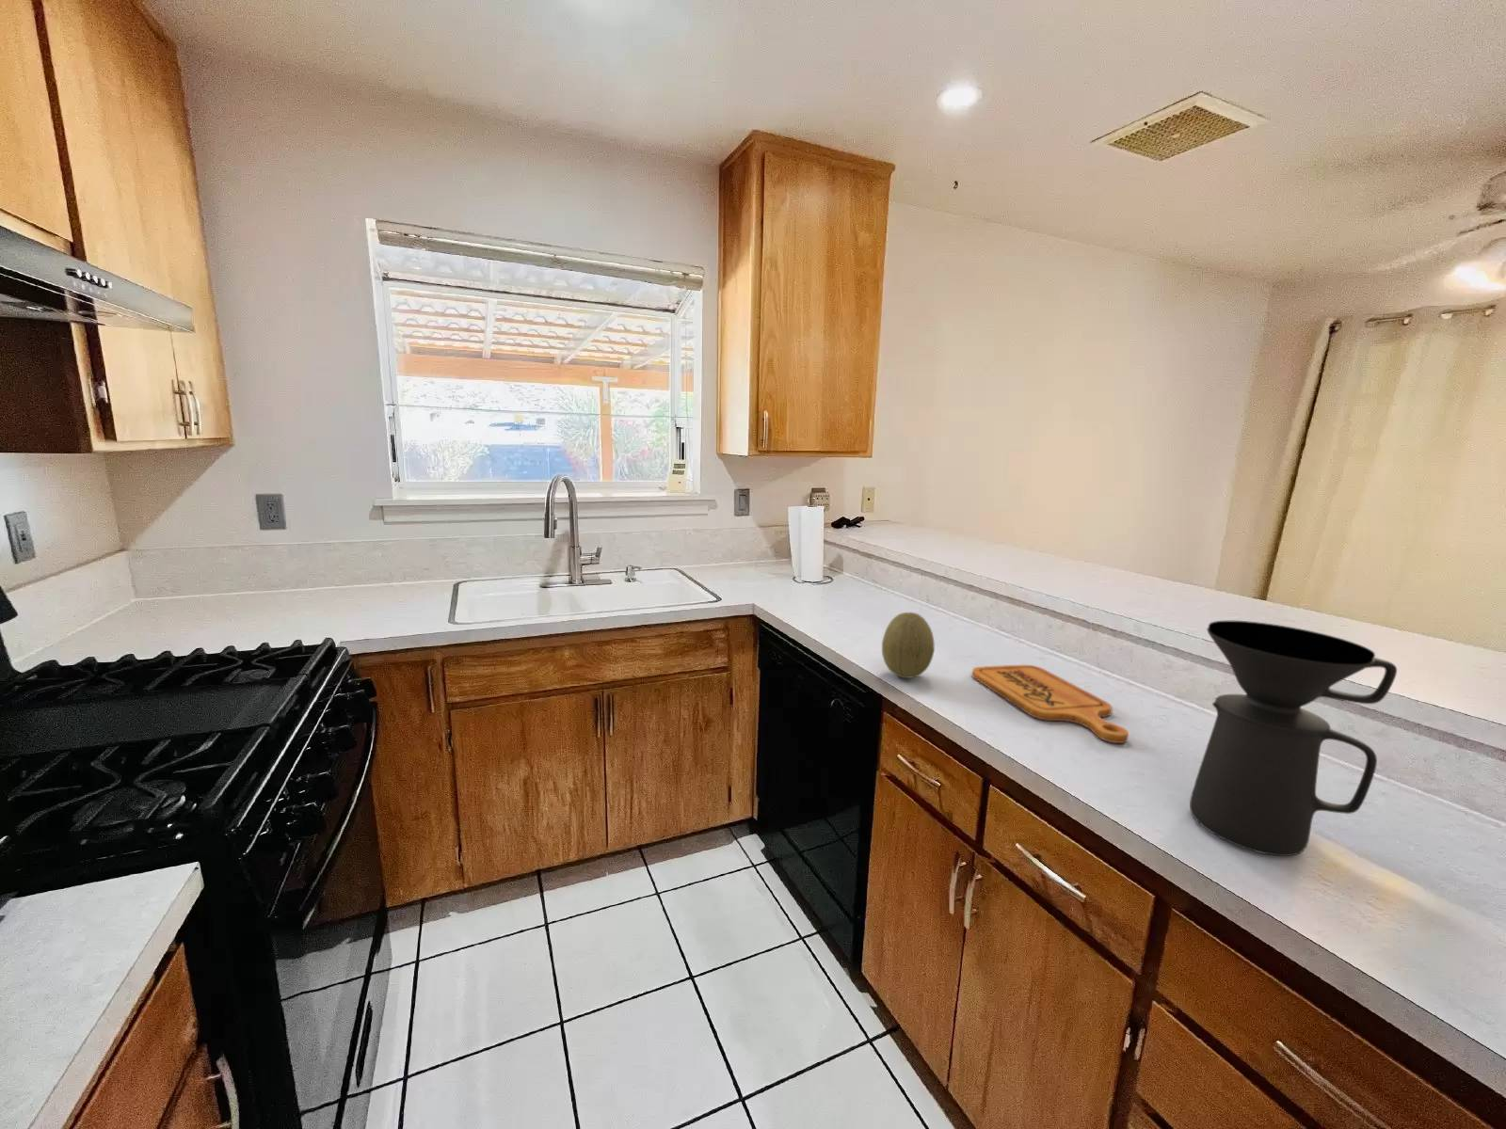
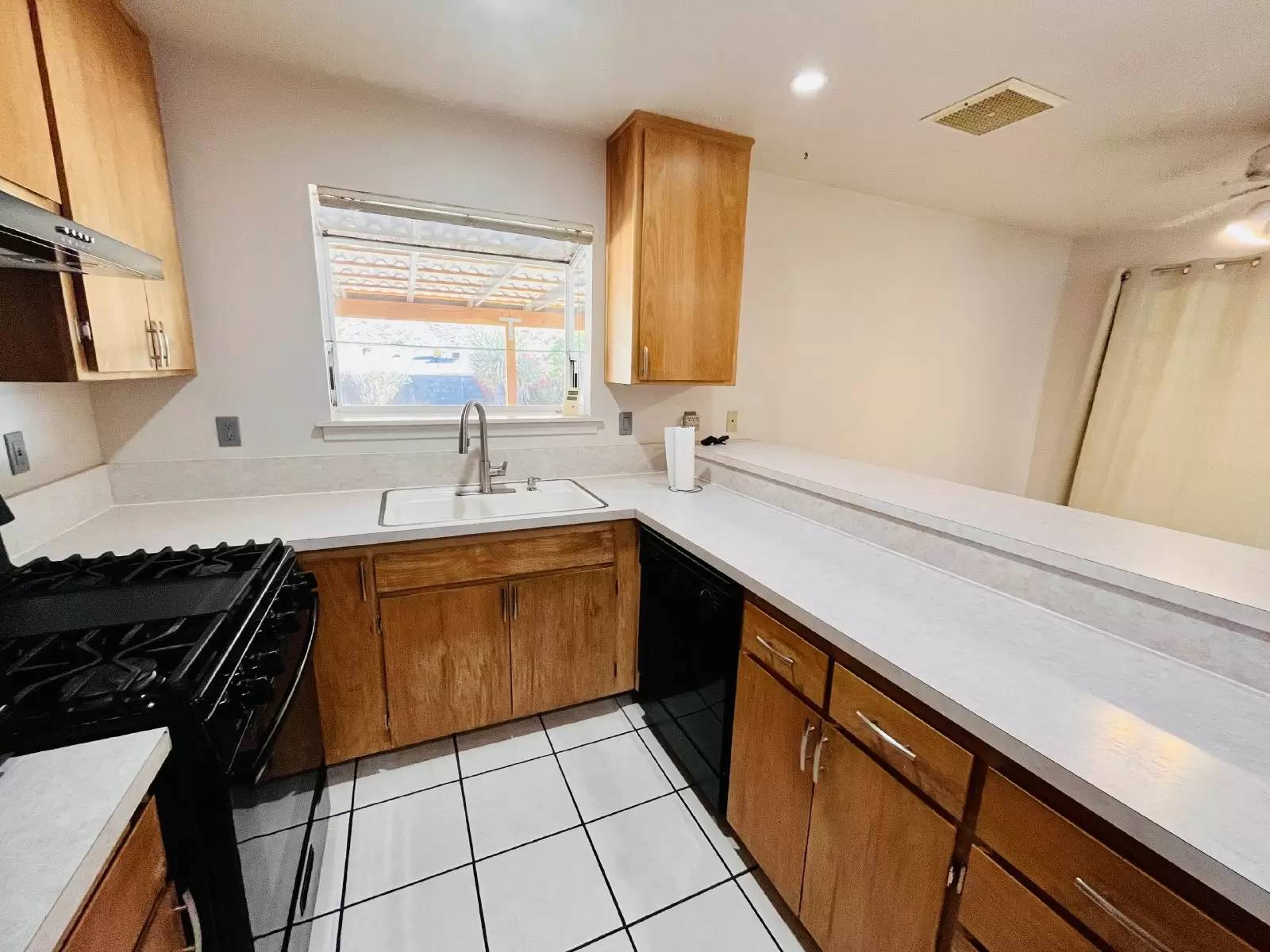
- cutting board (1053, 699)
- fruit (907, 644)
- coffee maker (1264, 735)
